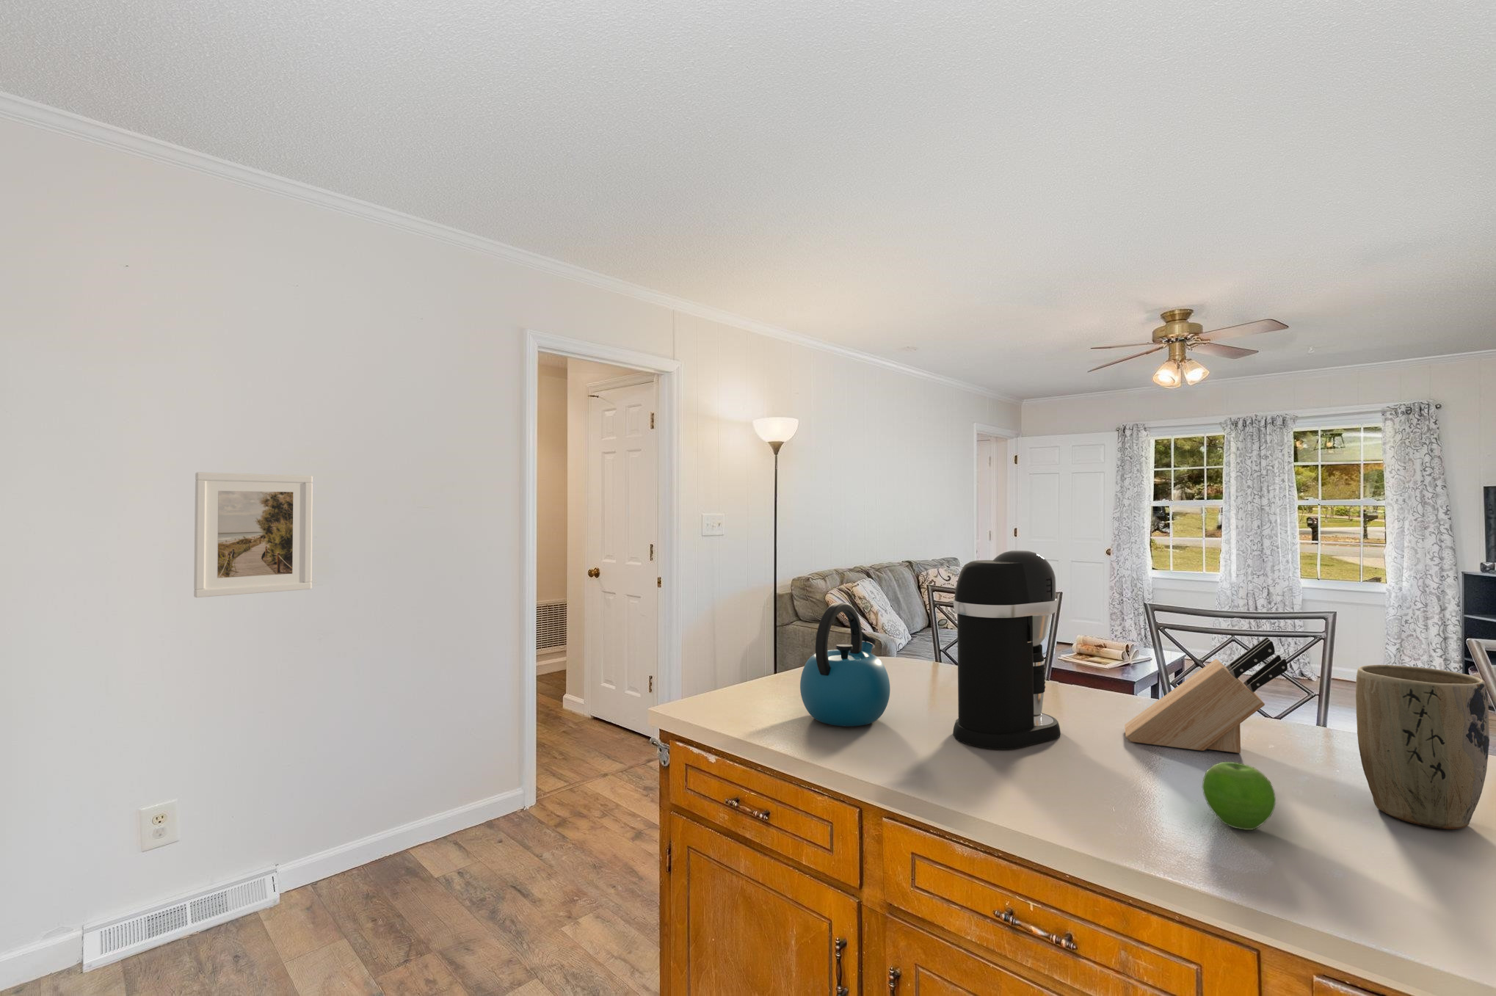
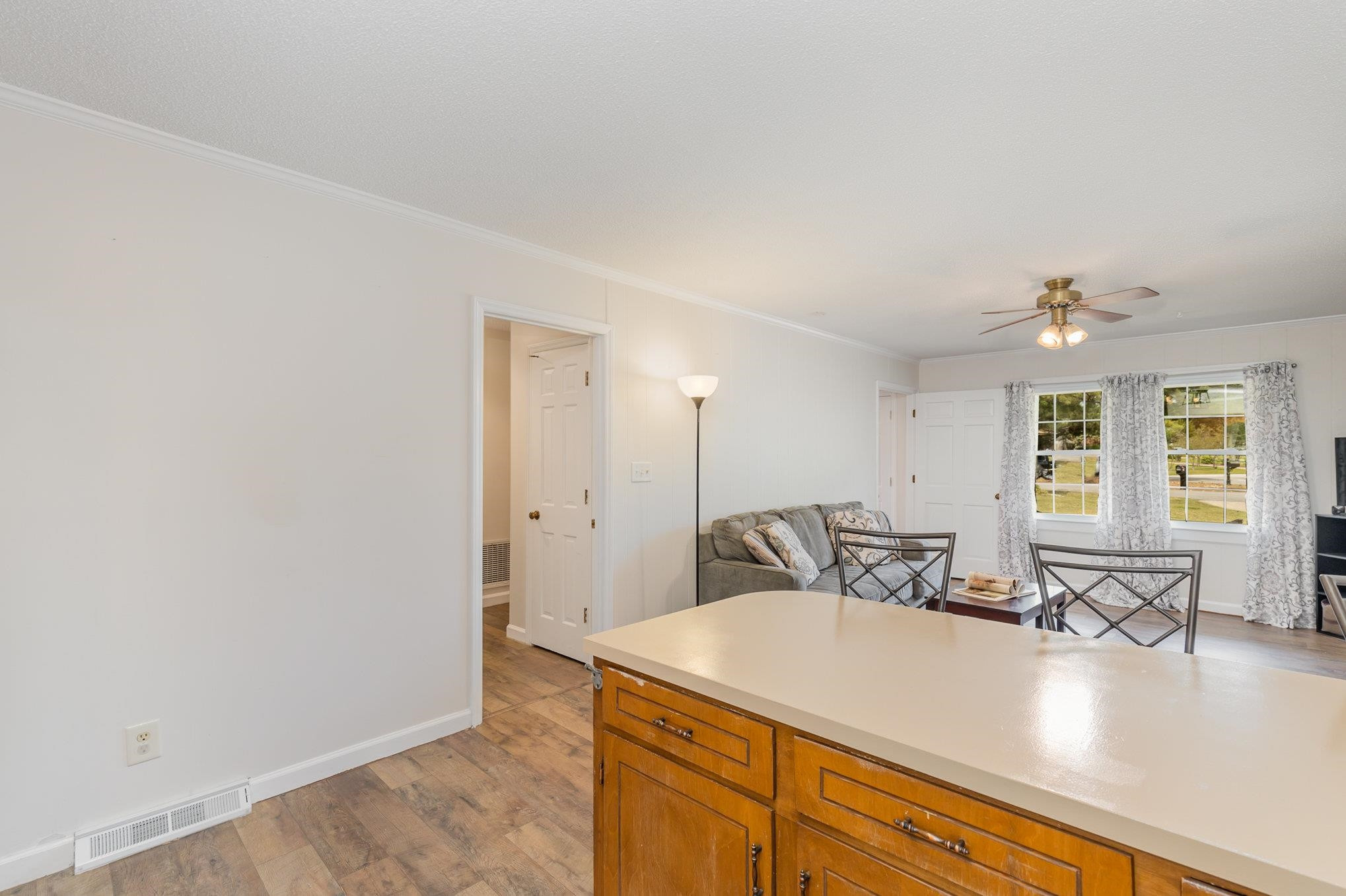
- coffee maker (1006, 643)
- fruit (1238, 796)
- kettle (847, 659)
- plant pot (1420, 745)
- knife block (1201, 689)
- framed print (256, 532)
